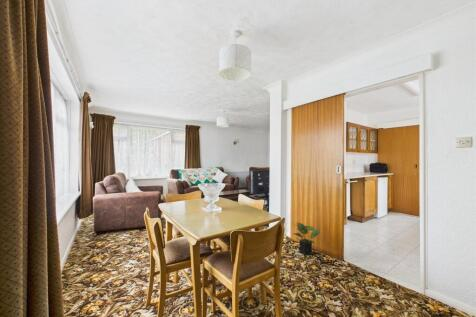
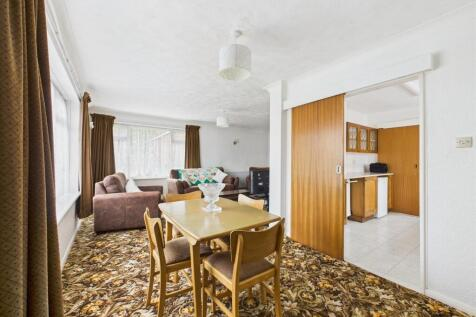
- potted plant (302, 236)
